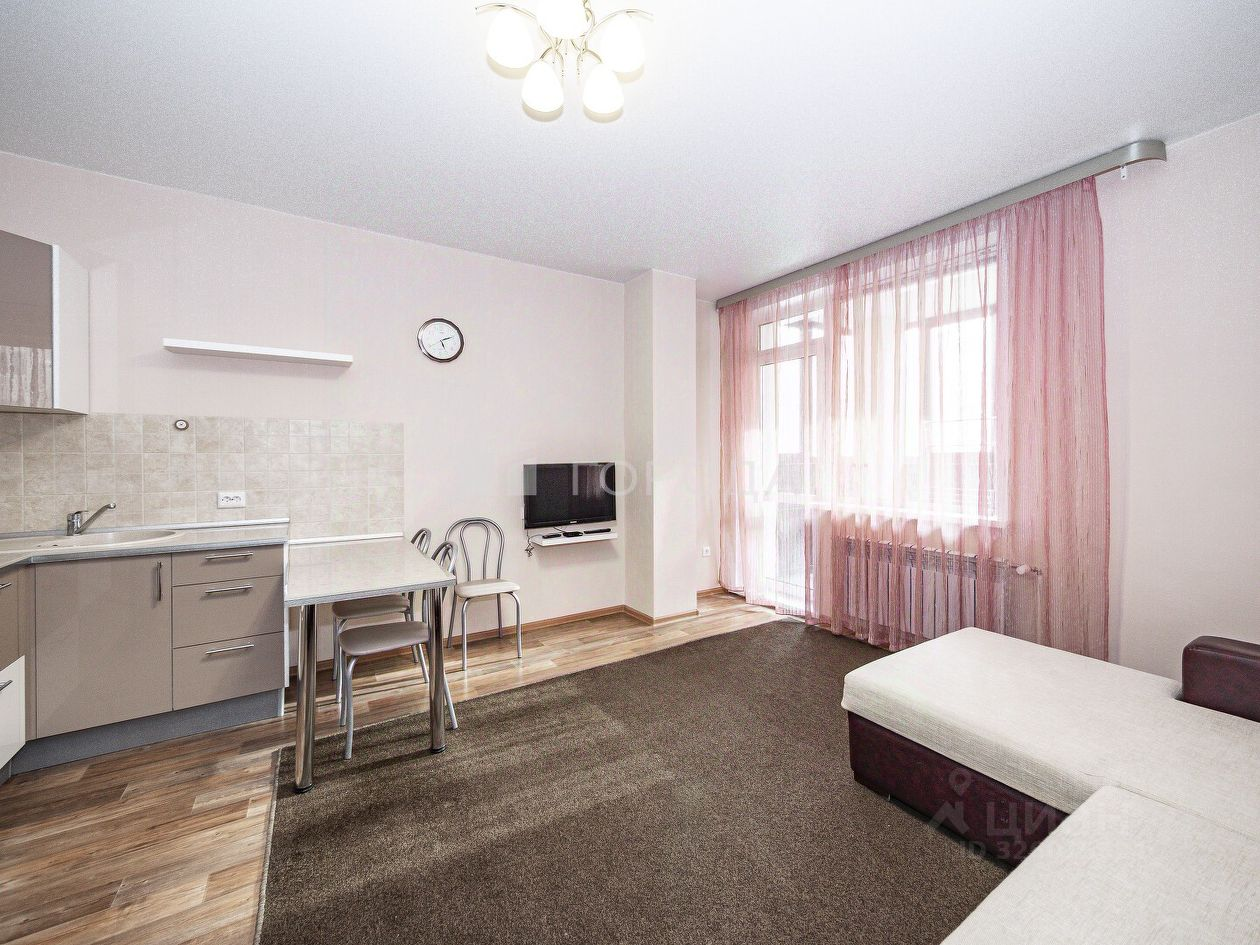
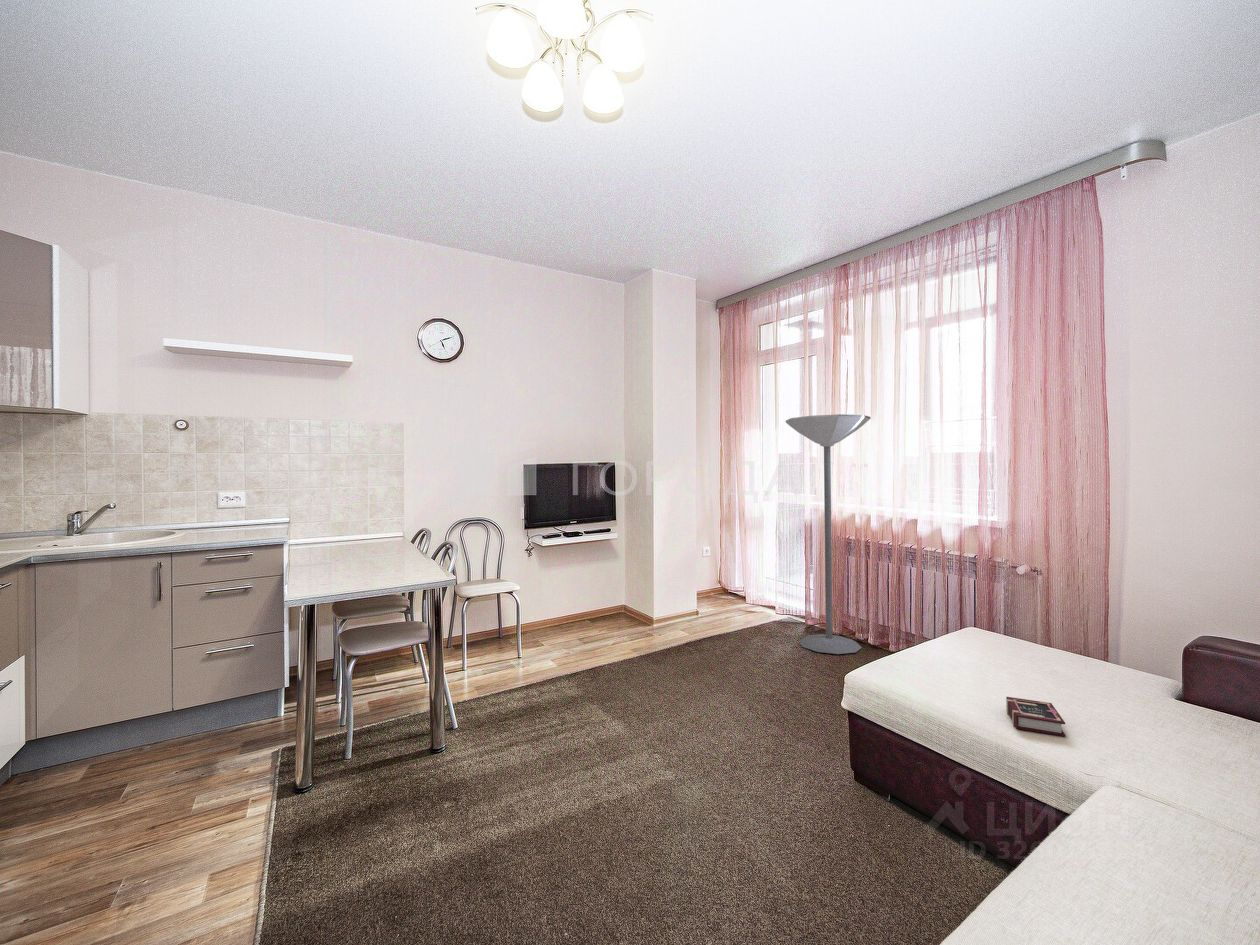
+ floor lamp (828, 531)
+ book (1033, 714)
